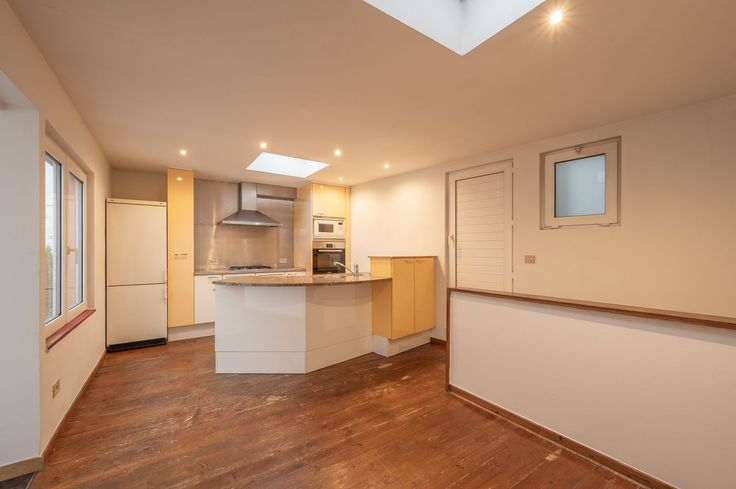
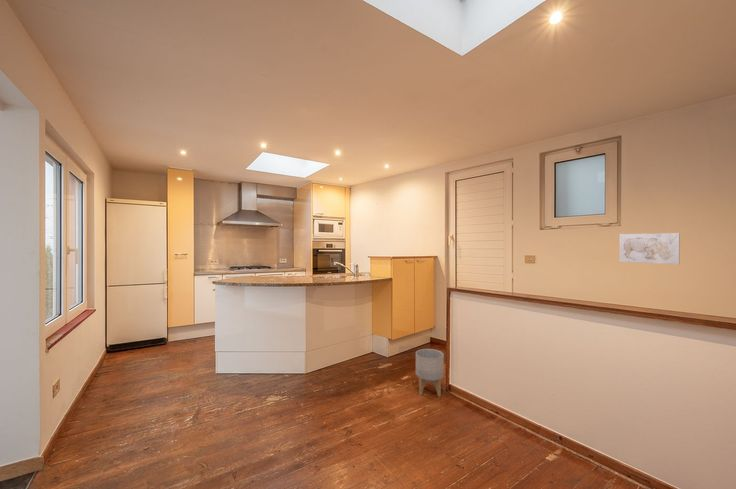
+ planter (429, 372)
+ wall art (648, 248)
